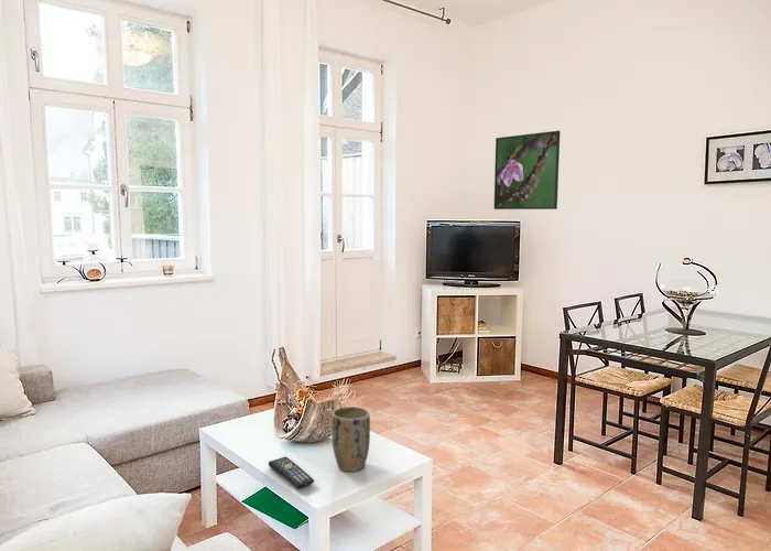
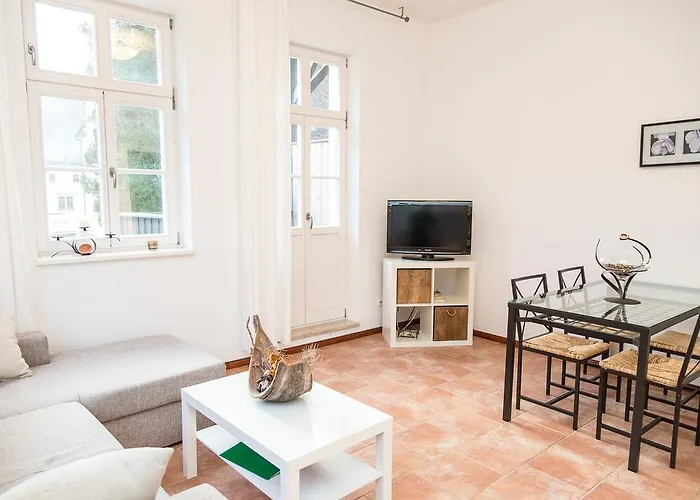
- remote control (290, 471)
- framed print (524, 172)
- plant pot (350, 439)
